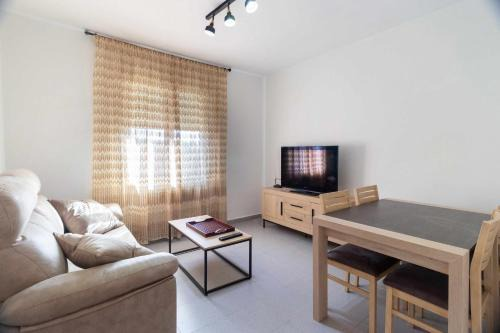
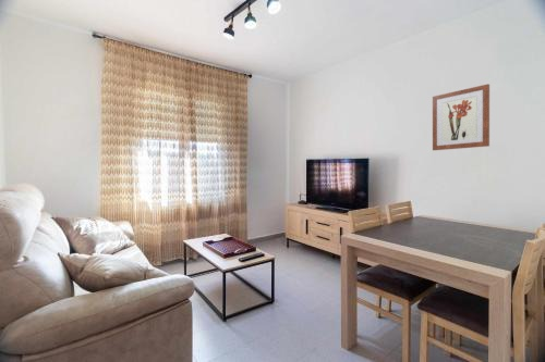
+ wall art (459, 120)
